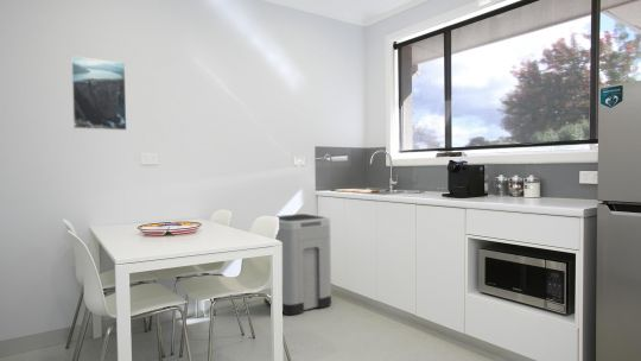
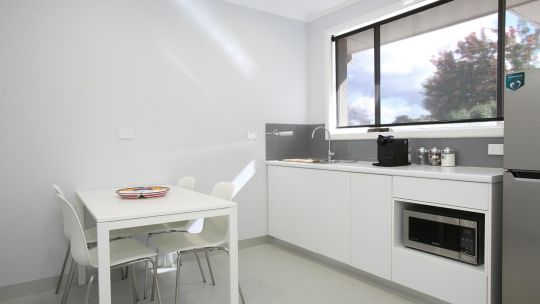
- trash can (296, 260)
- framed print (100, 94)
